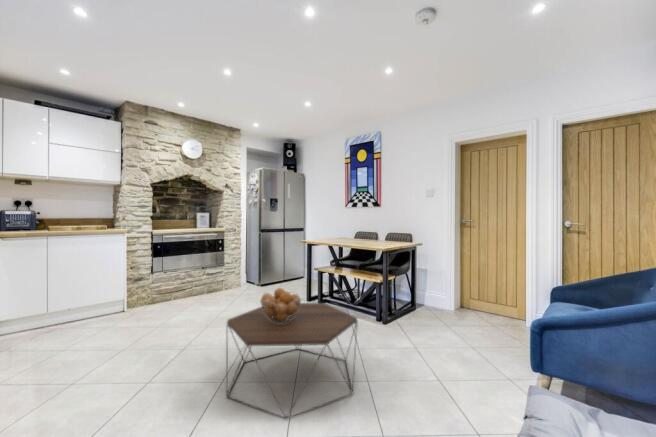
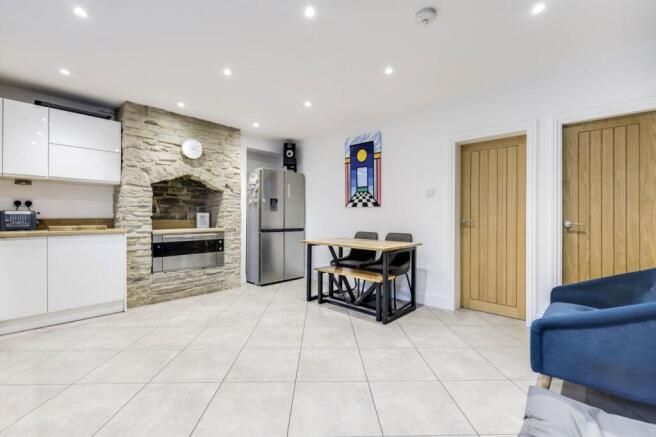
- fruit basket (280, 304)
- coffee table (292, 349)
